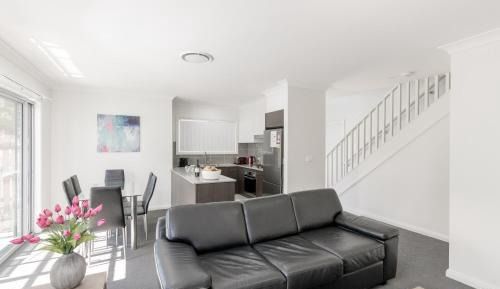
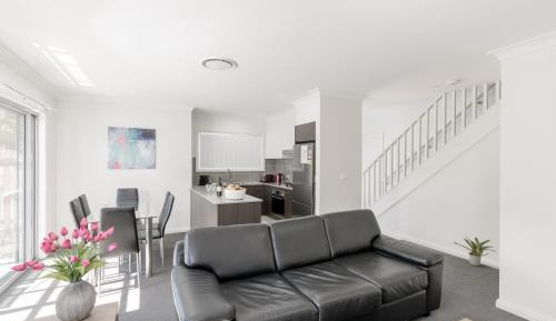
+ potted plant (476, 251)
